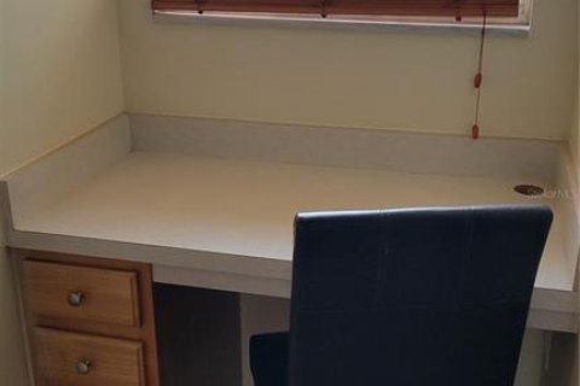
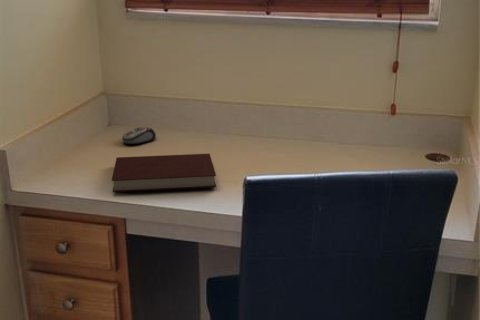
+ computer mouse (139, 134)
+ notebook (164, 171)
